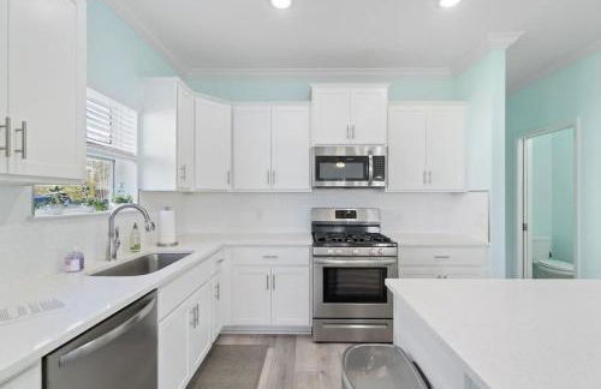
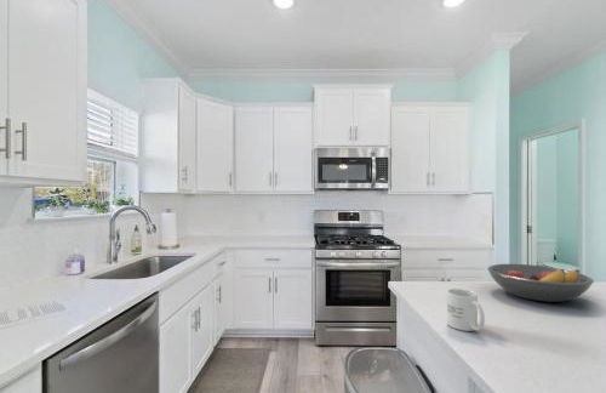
+ mug (467, 311)
+ fruit bowl (536, 280)
